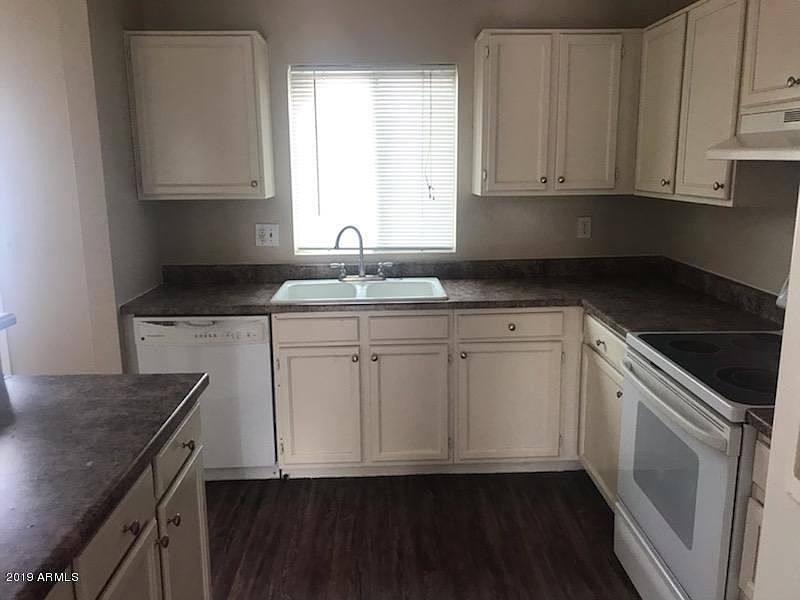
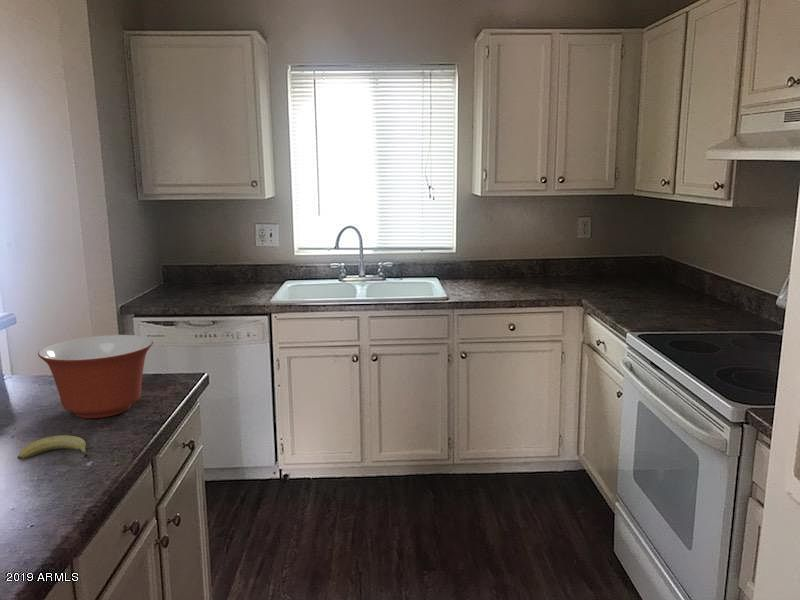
+ fruit (57, 446)
+ mixing bowl (100, 378)
